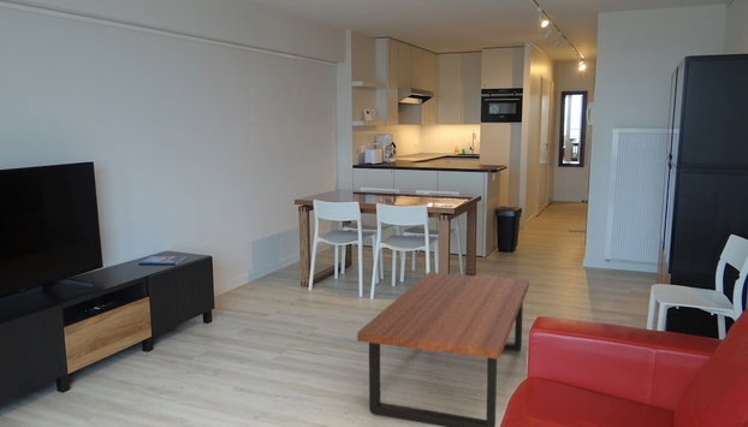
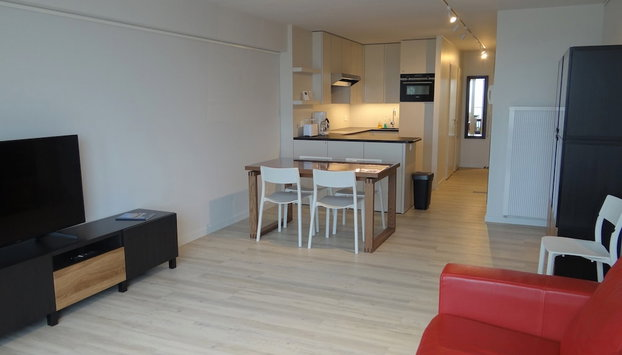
- coffee table (455, 339)
